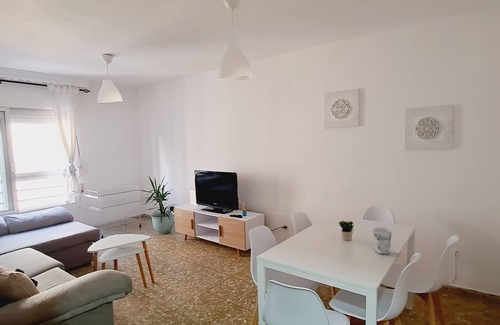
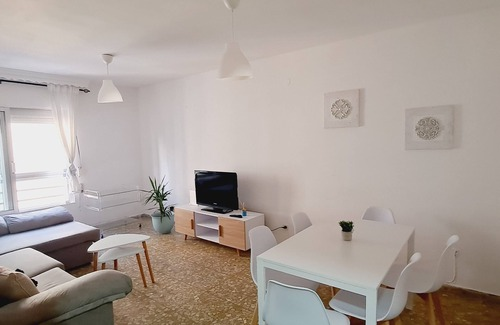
- cup (382, 241)
